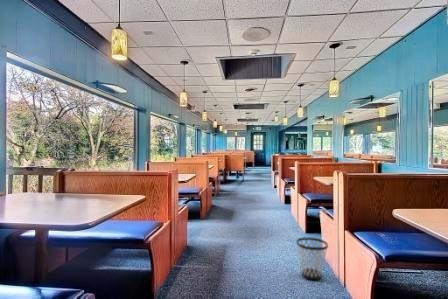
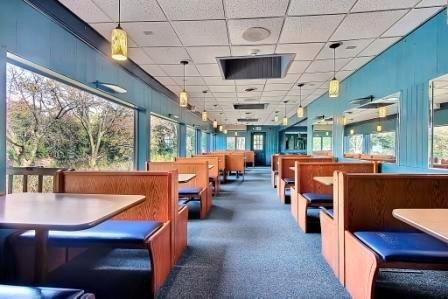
- wastebasket (311, 259)
